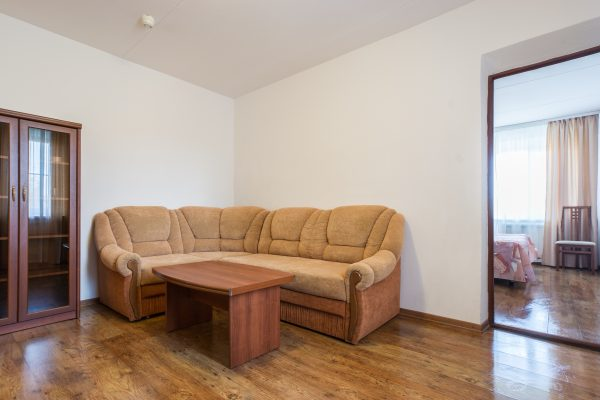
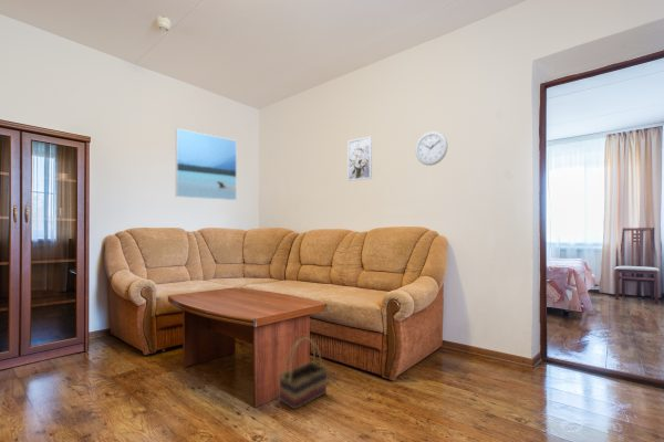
+ basket (303, 367)
+ wall clock (430, 148)
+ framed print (208, 167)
+ wall art (359, 159)
